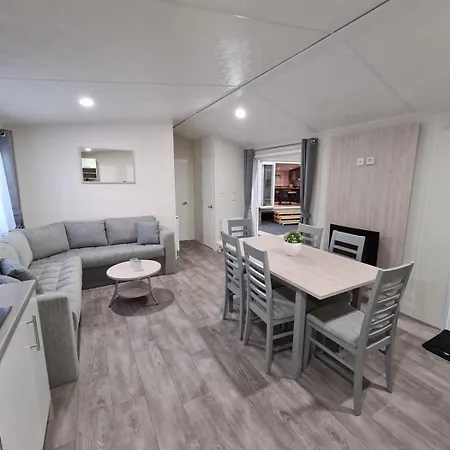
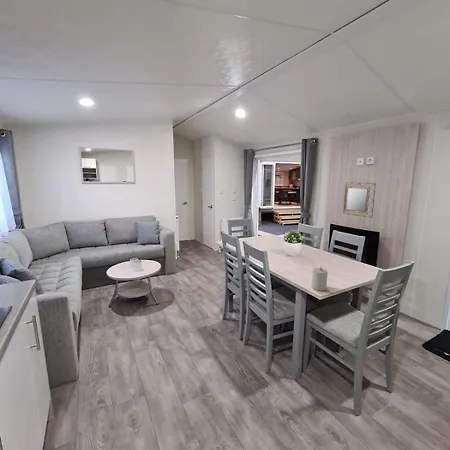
+ home mirror (357, 199)
+ candle (319, 277)
